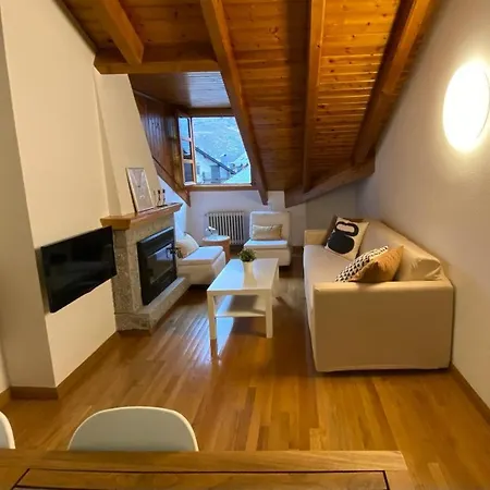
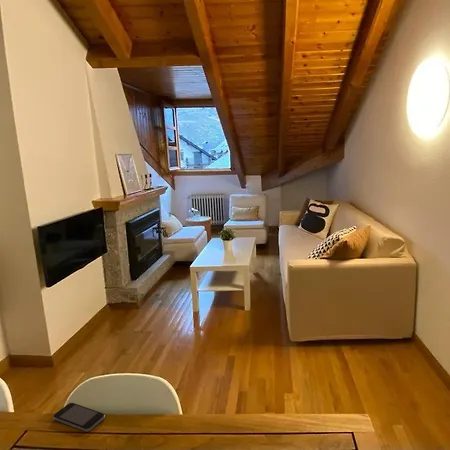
+ smartphone (79, 416)
